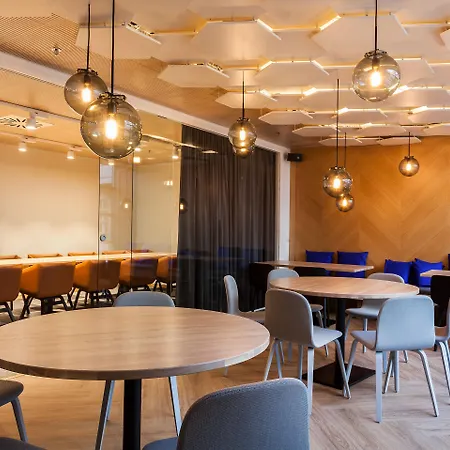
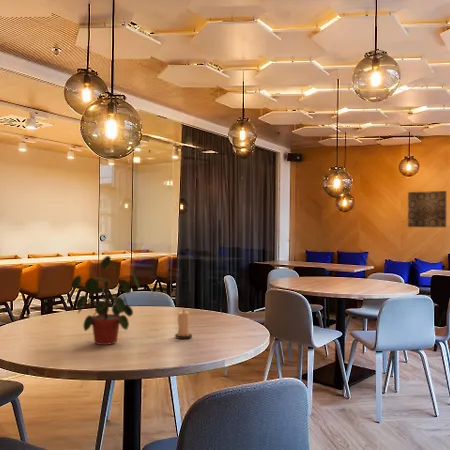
+ wall art (426, 209)
+ candle (183, 323)
+ potted plant (102, 299)
